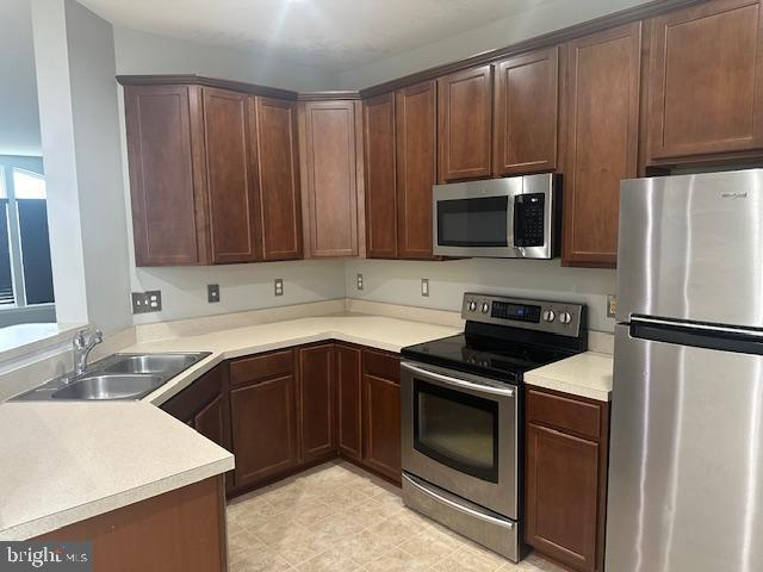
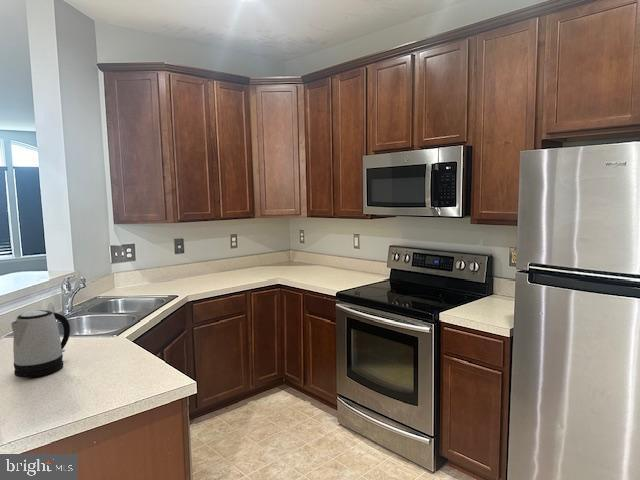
+ kettle (43, 339)
